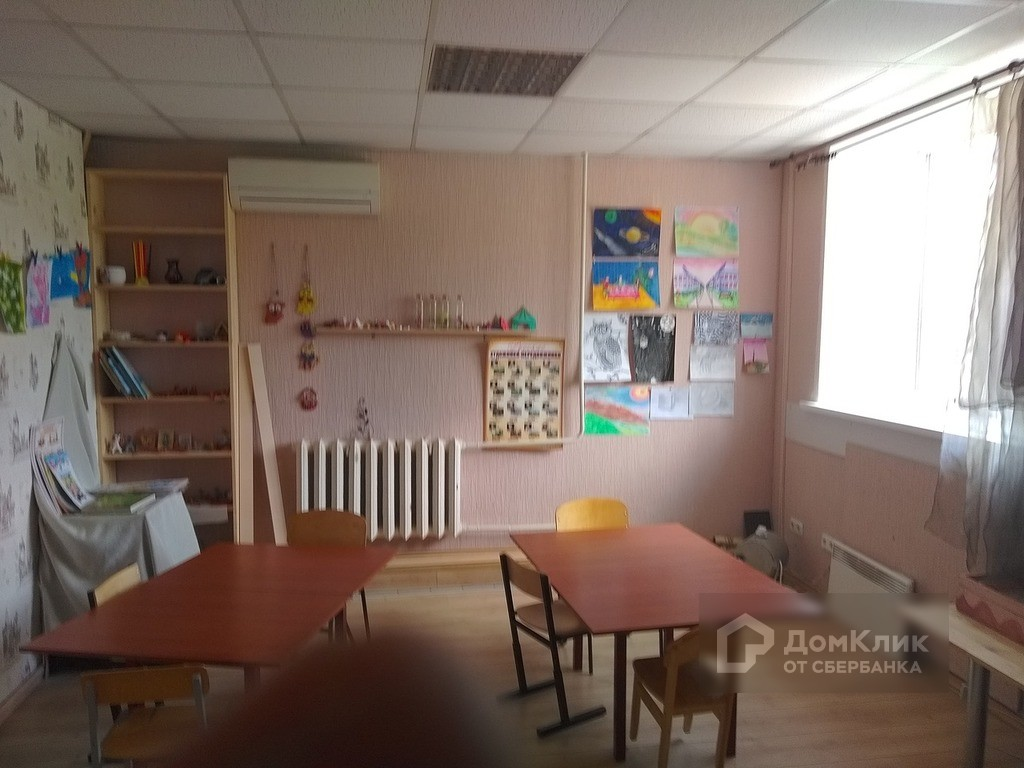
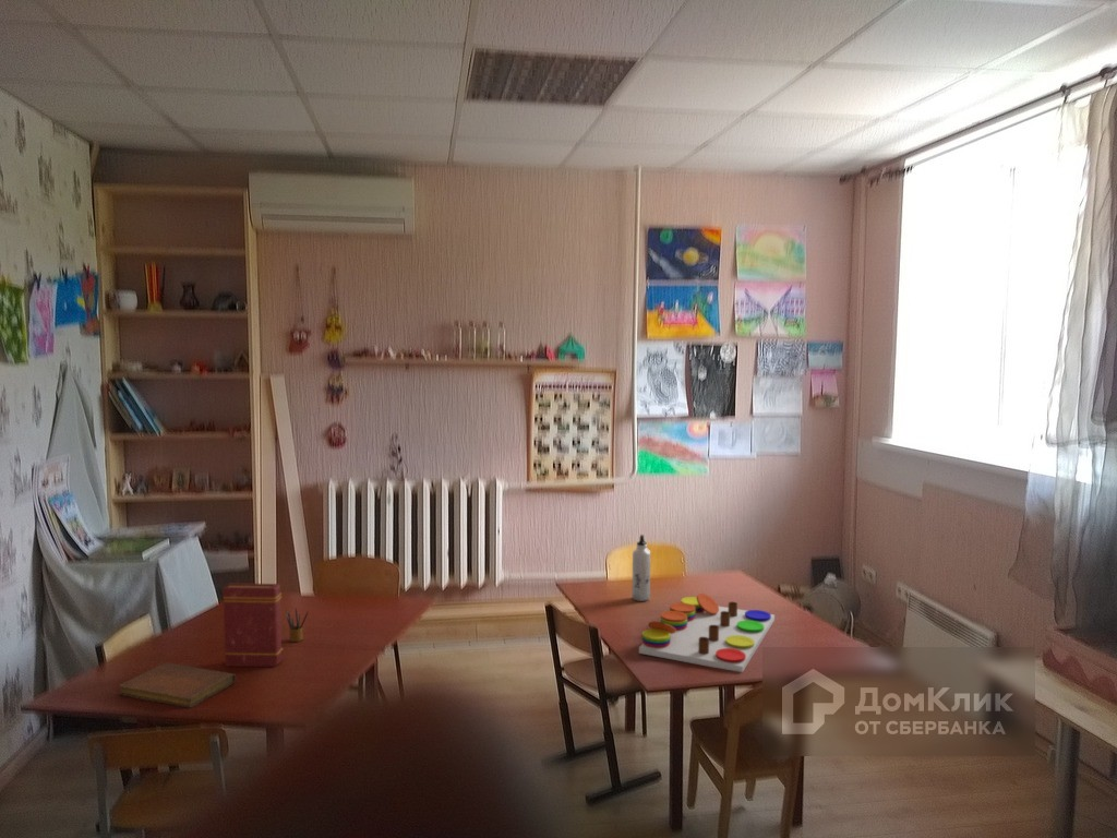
+ pencil box (297, 624)
+ notebook (178, 683)
+ book (253, 624)
+ board game (709, 623)
+ water bottle (640, 566)
